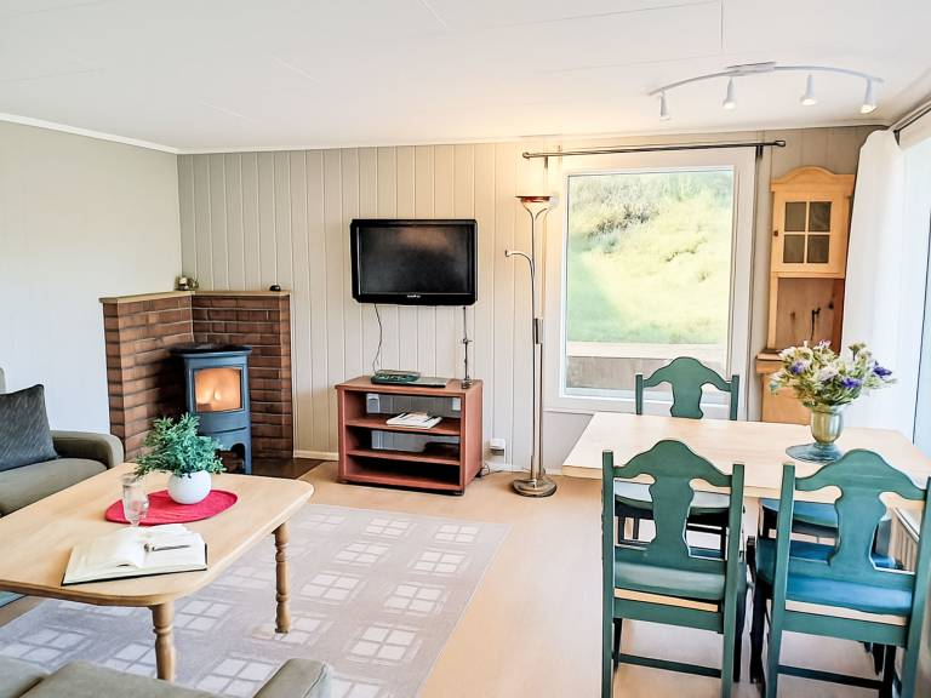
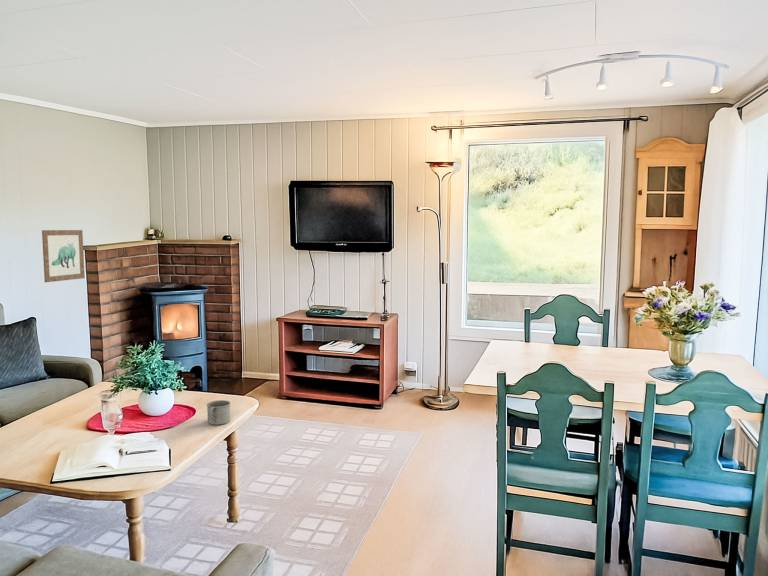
+ wall art (64, 255)
+ mug (218, 412)
